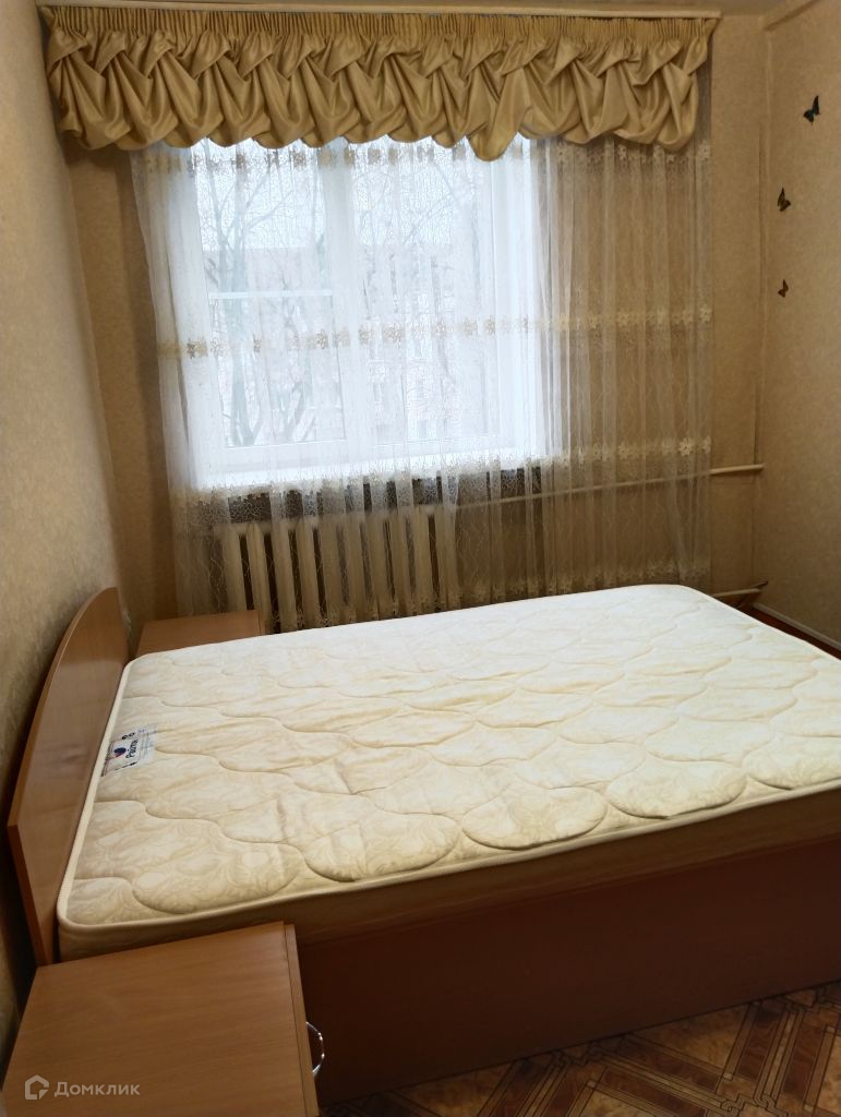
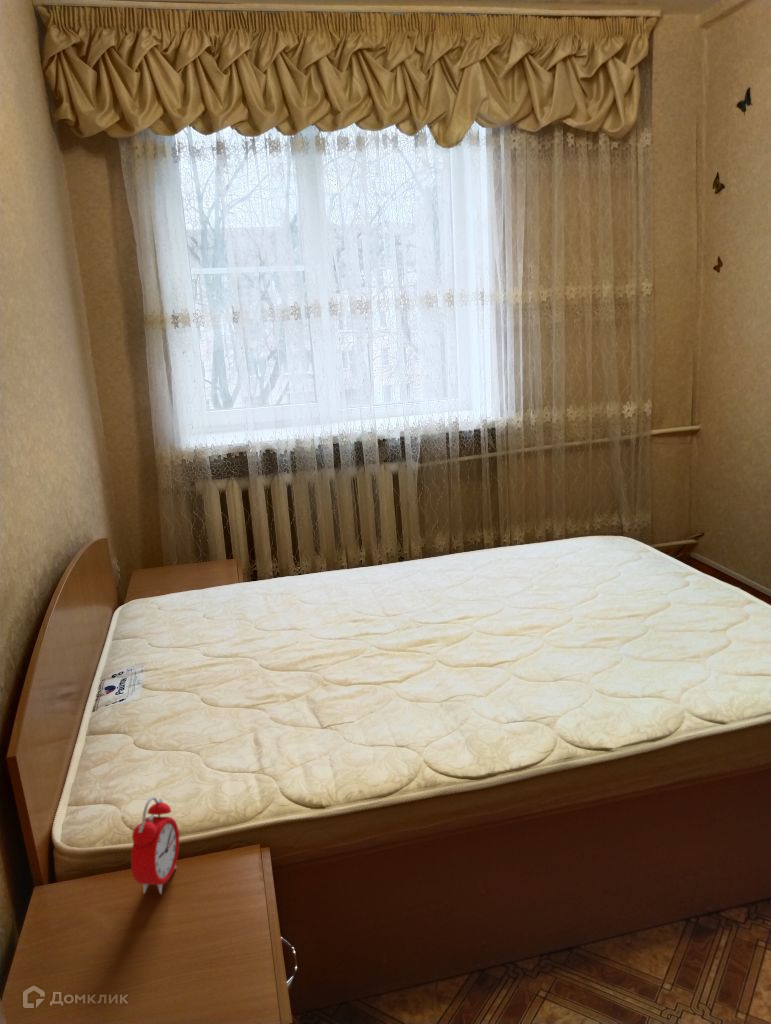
+ alarm clock (154, 840)
